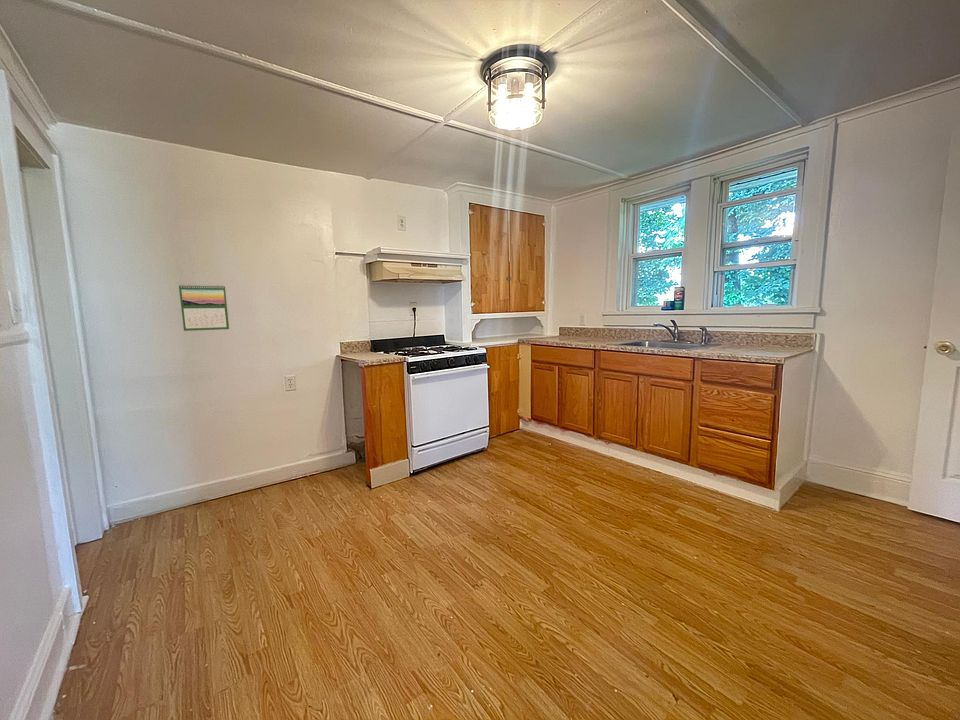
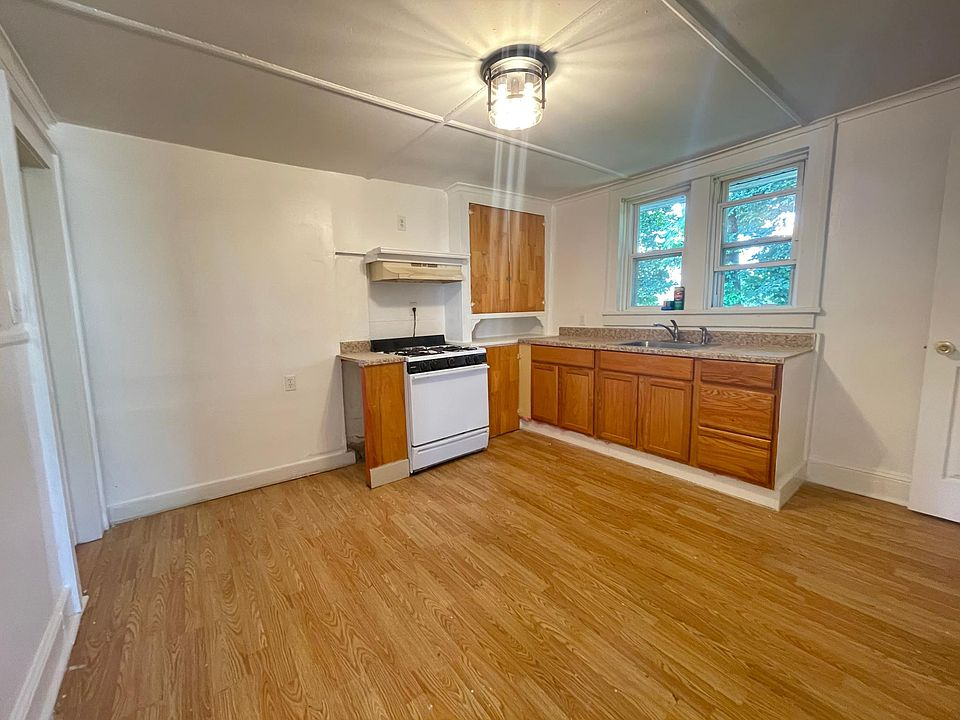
- calendar (204, 307)
